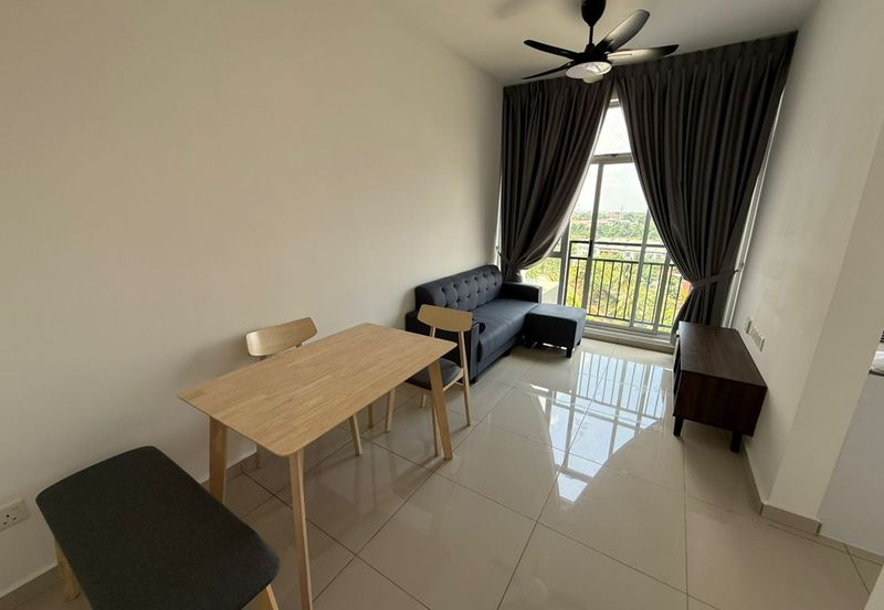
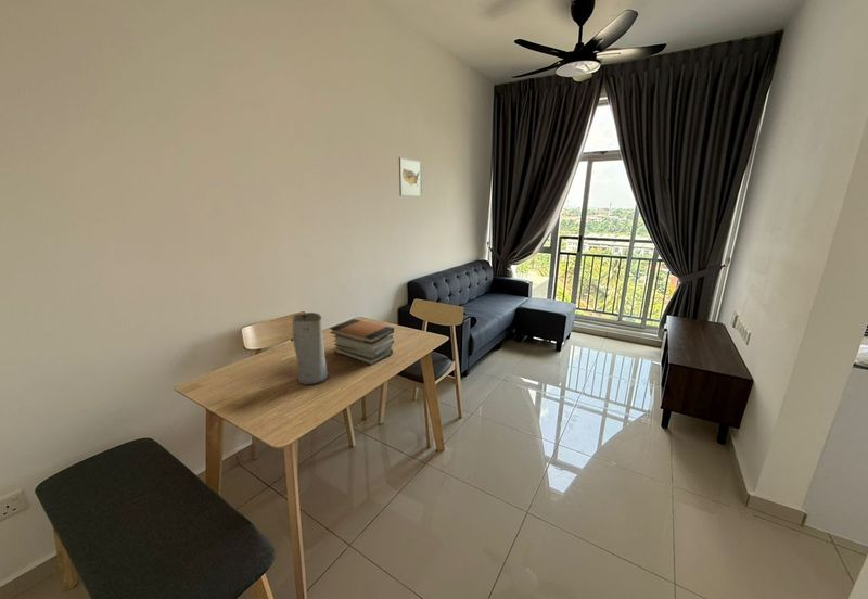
+ wall art (410, 178)
+ book stack (362, 340)
+ vase (310, 348)
